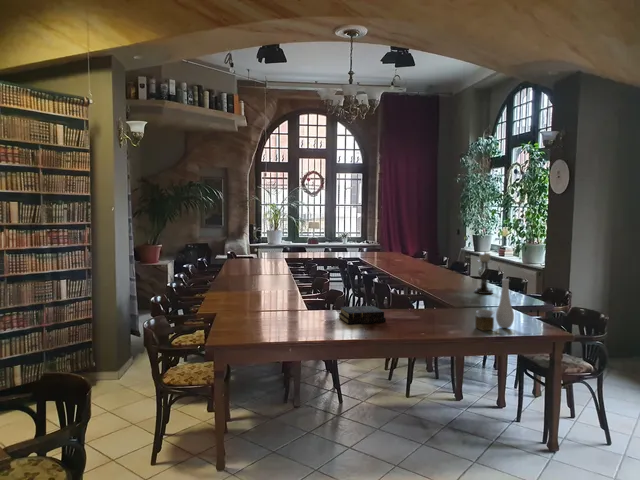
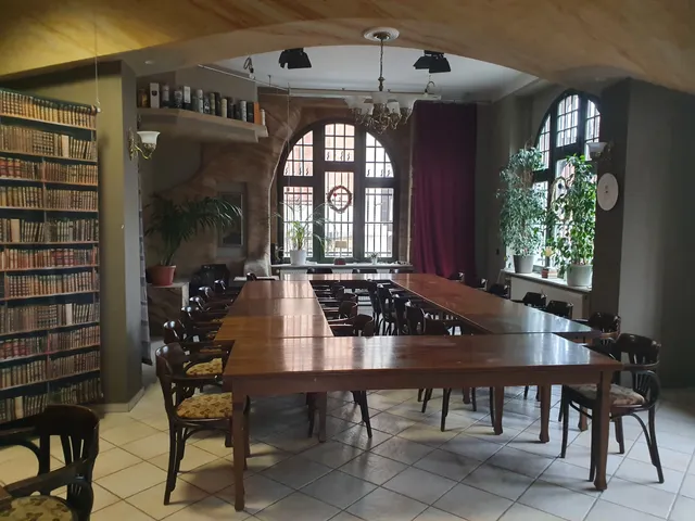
- vase (498, 306)
- candle holder (485, 272)
- book (361, 314)
